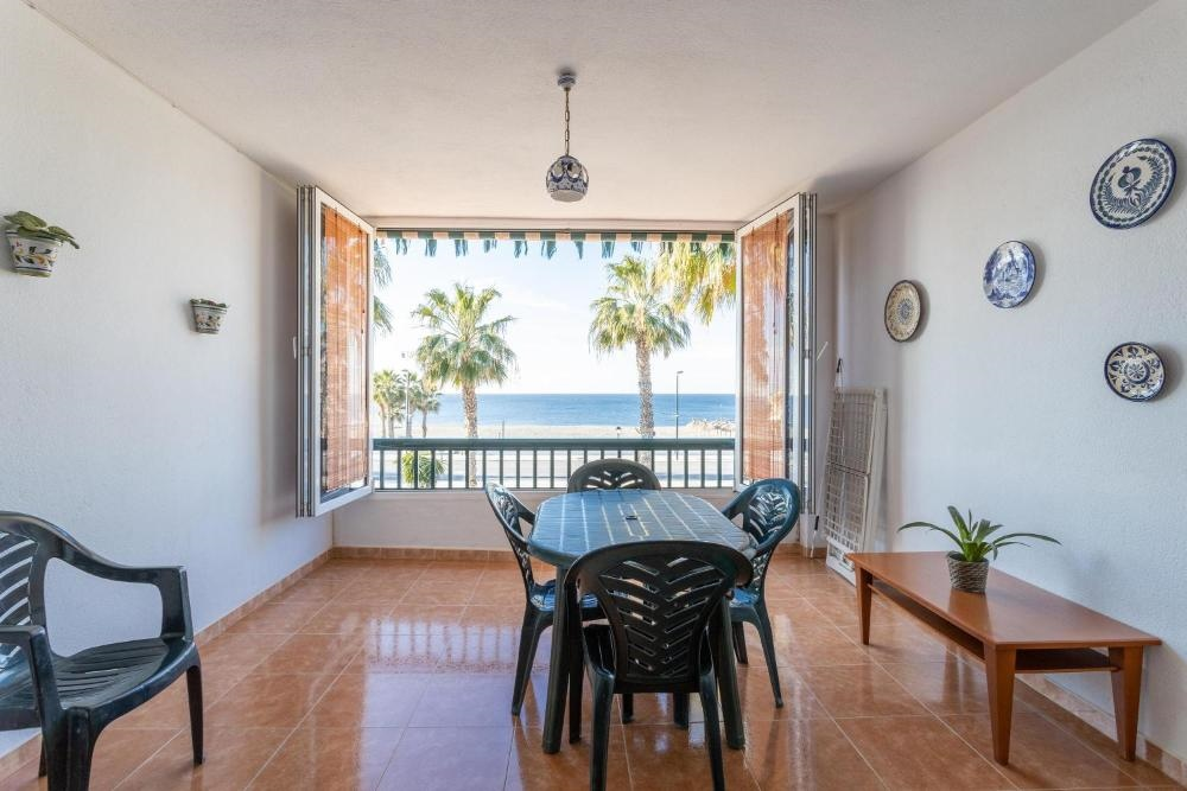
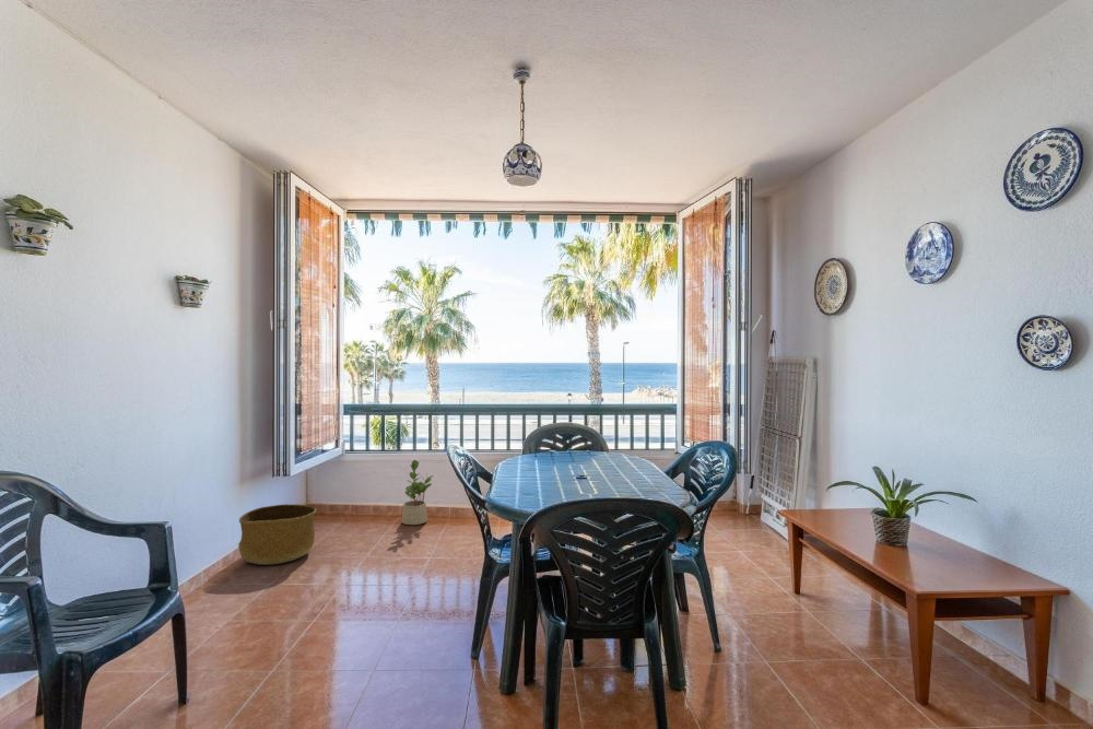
+ basket (278, 532)
+ potted plant (416, 490)
